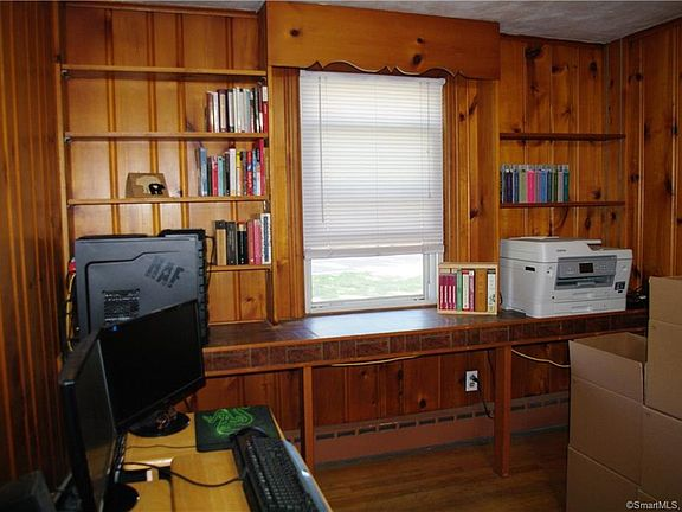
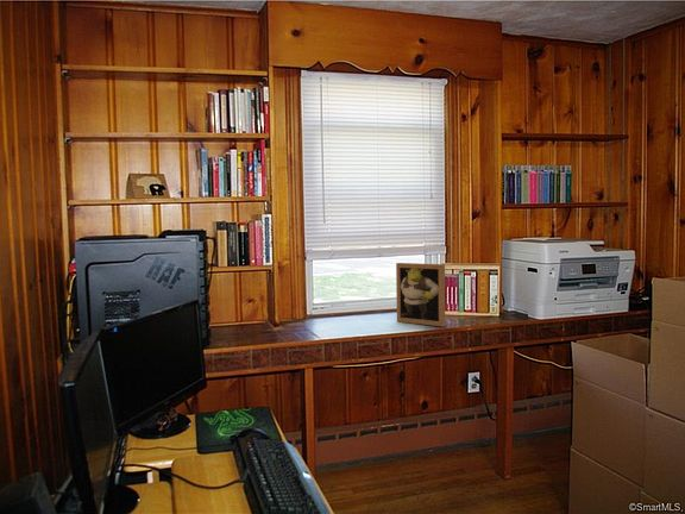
+ picture frame (423, 293)
